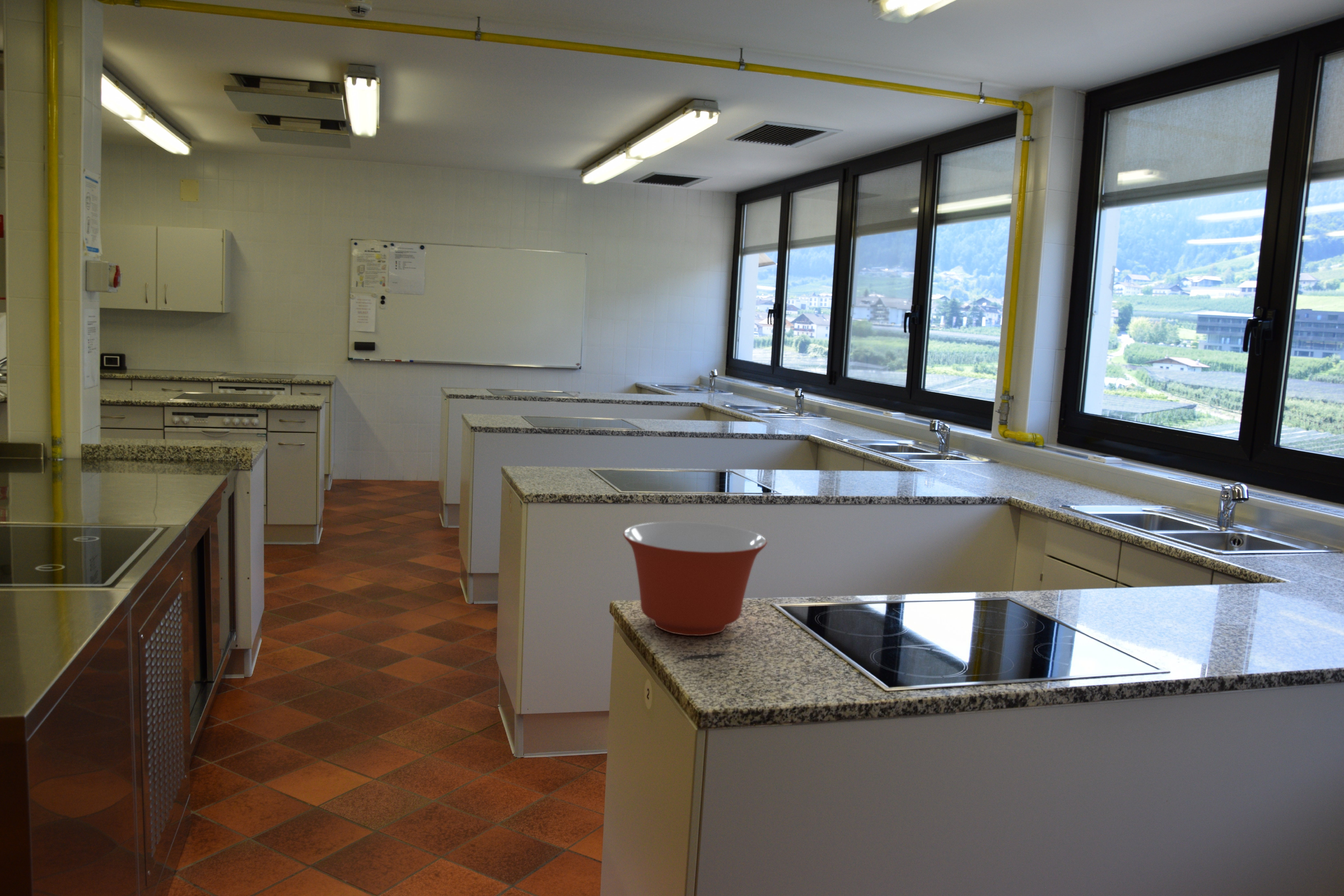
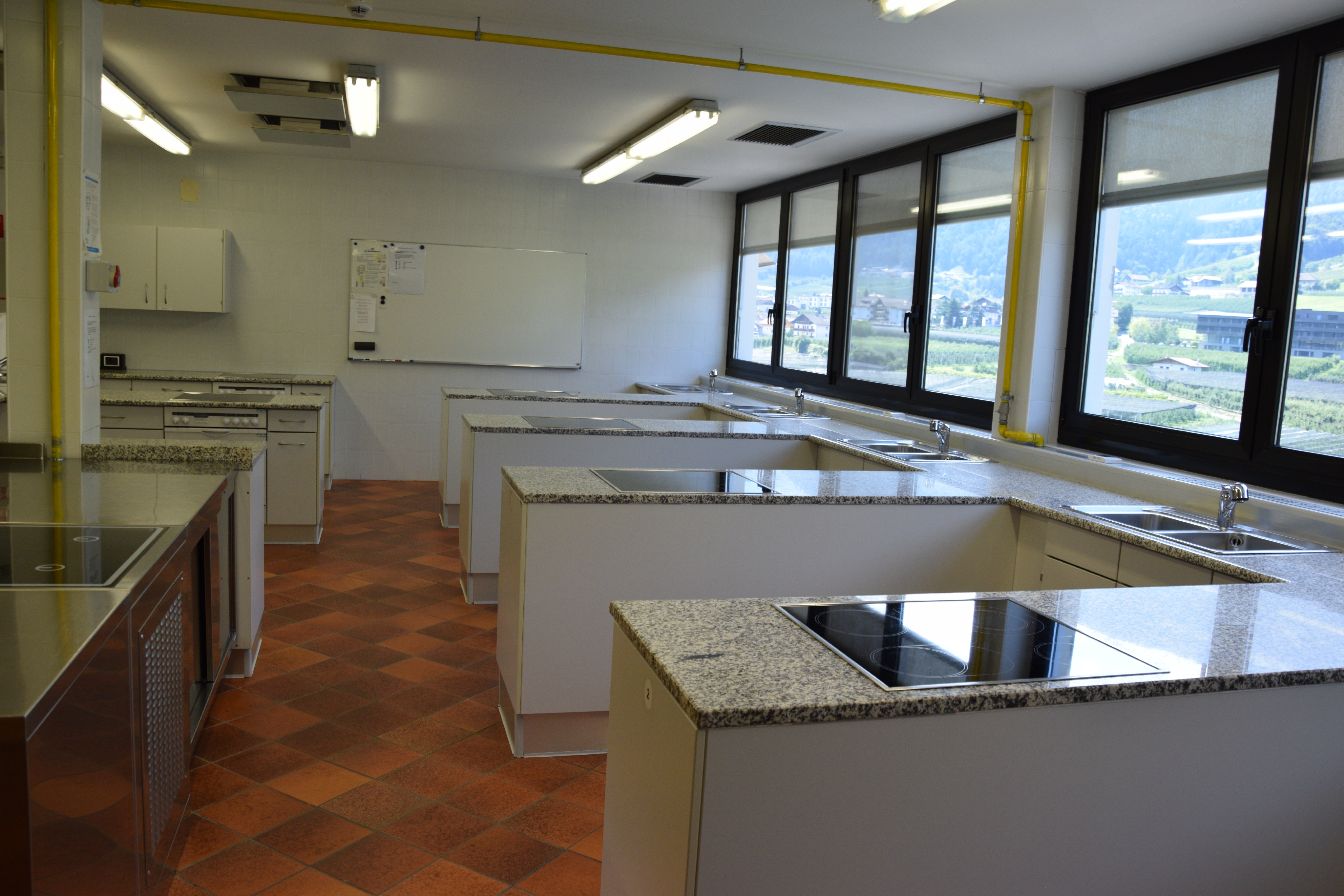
- mixing bowl (692, 580)
